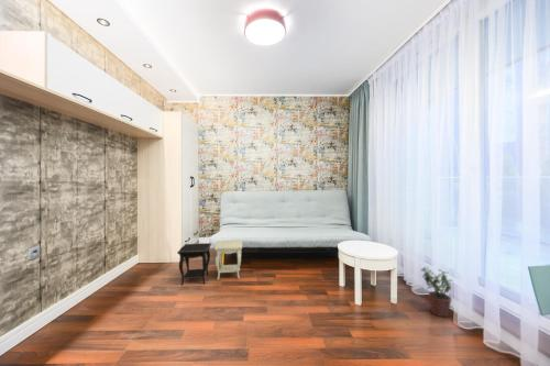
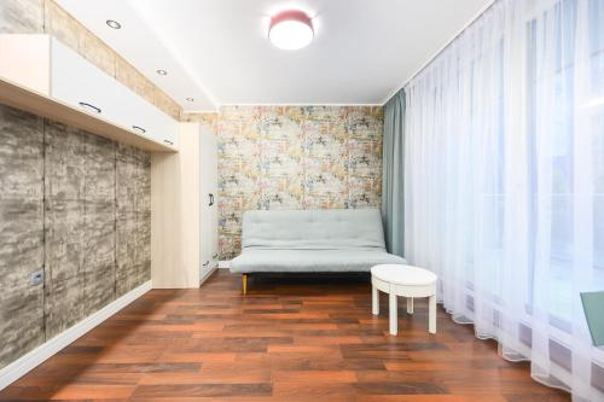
- potted plant (439, 290)
- side table (216, 260)
